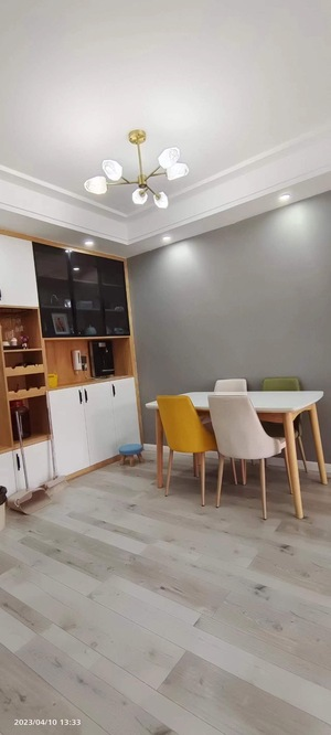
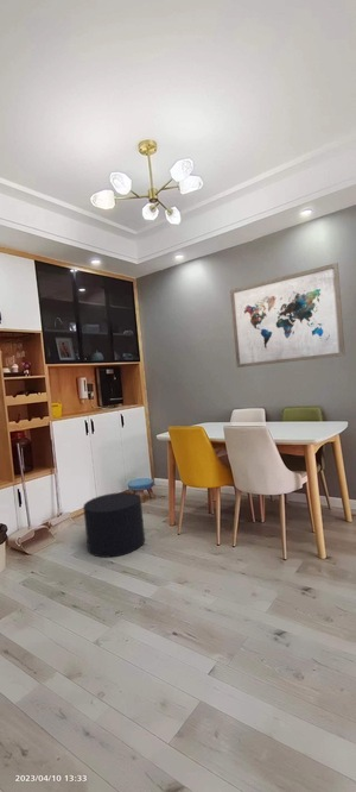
+ wall art (282, 320)
+ stool (114, 522)
